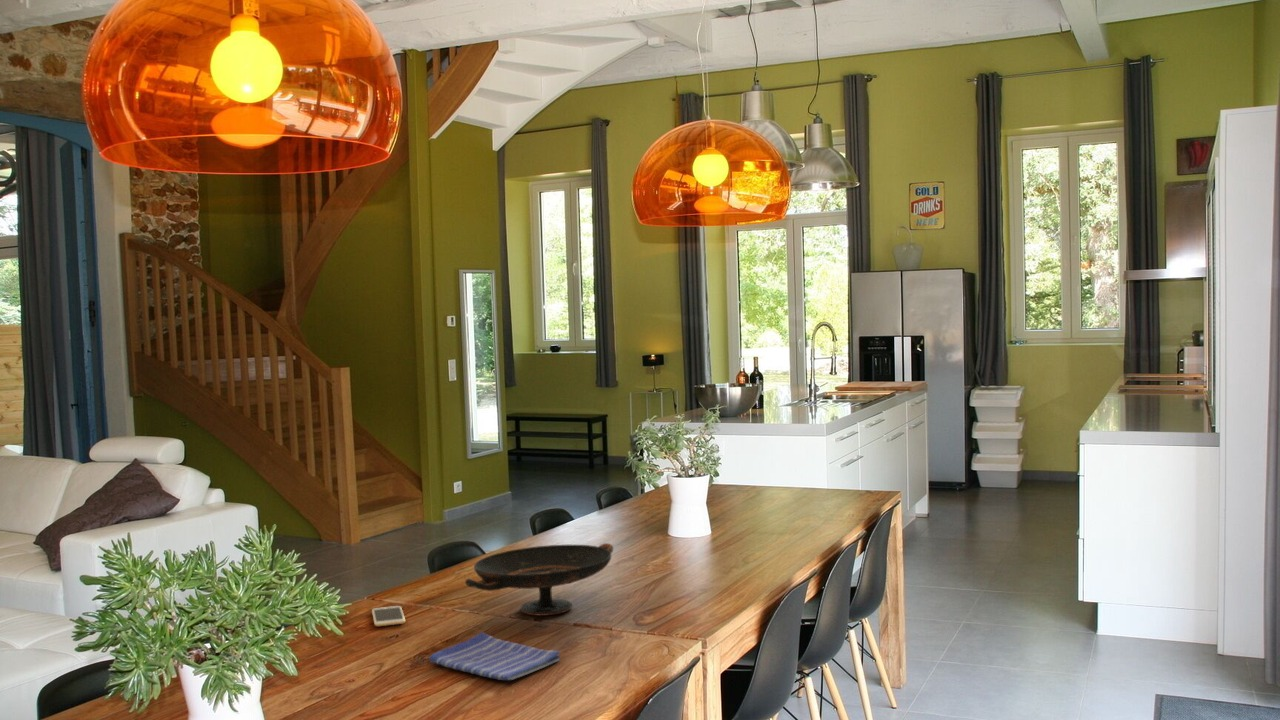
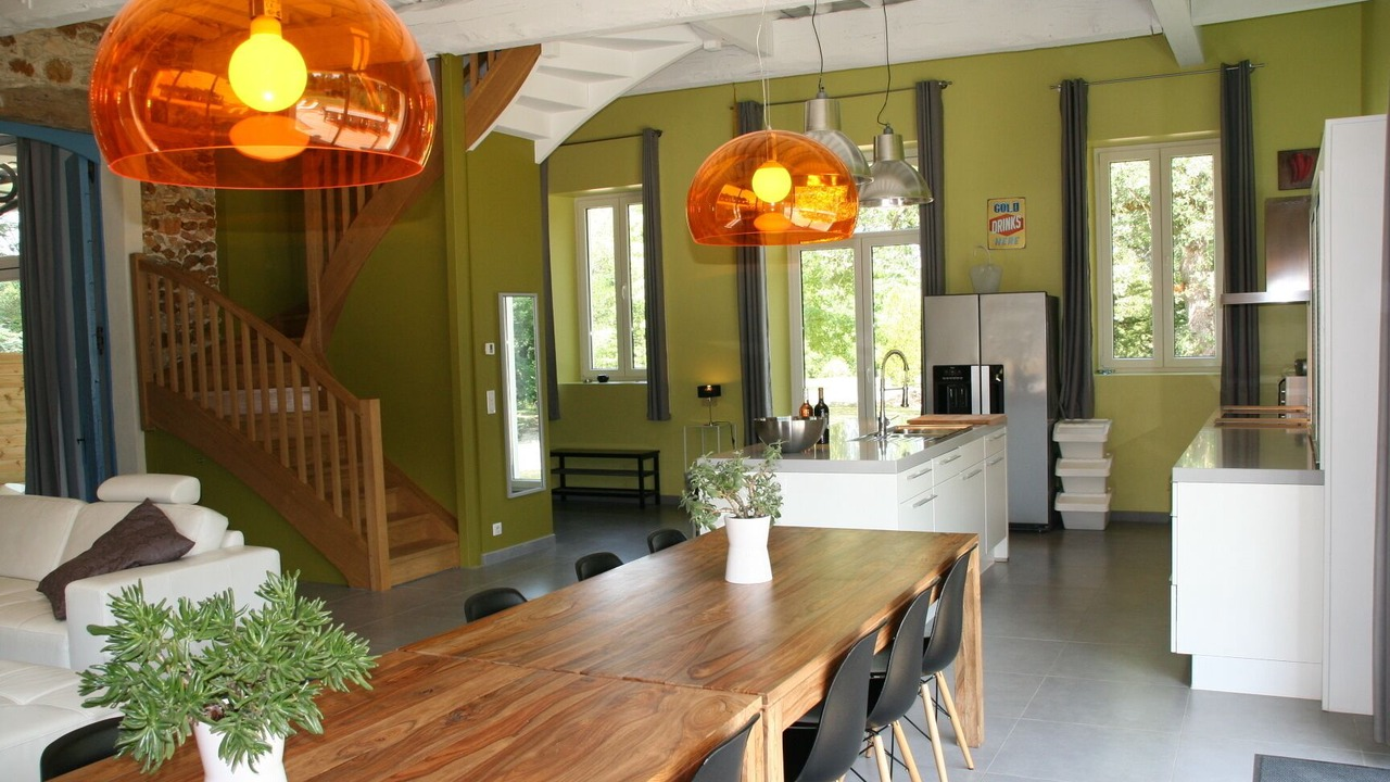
- decorative bowl (544, 582)
- smartphone (388, 615)
- dish towel (494, 655)
